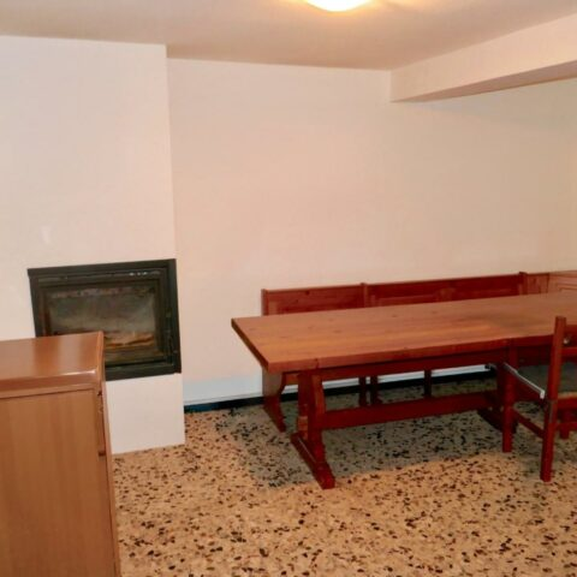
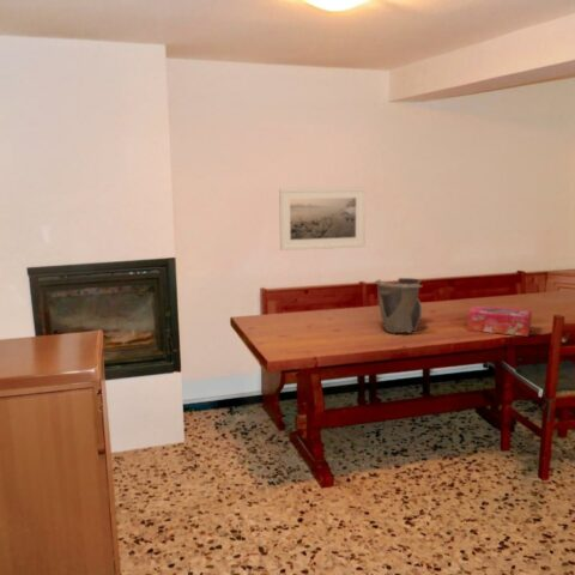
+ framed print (322, 218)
+ decorative bowl (399, 305)
+ tissue box (498, 320)
